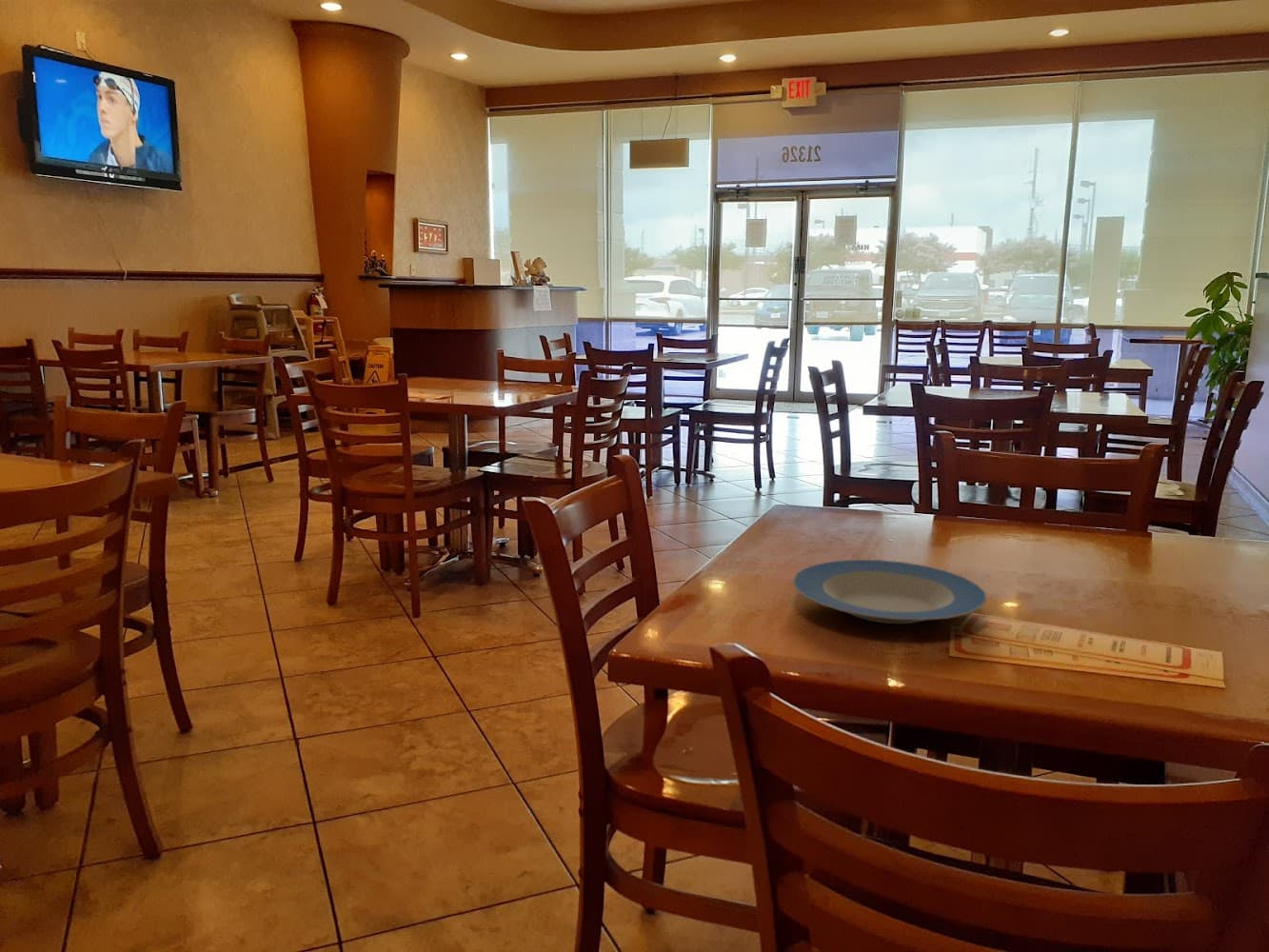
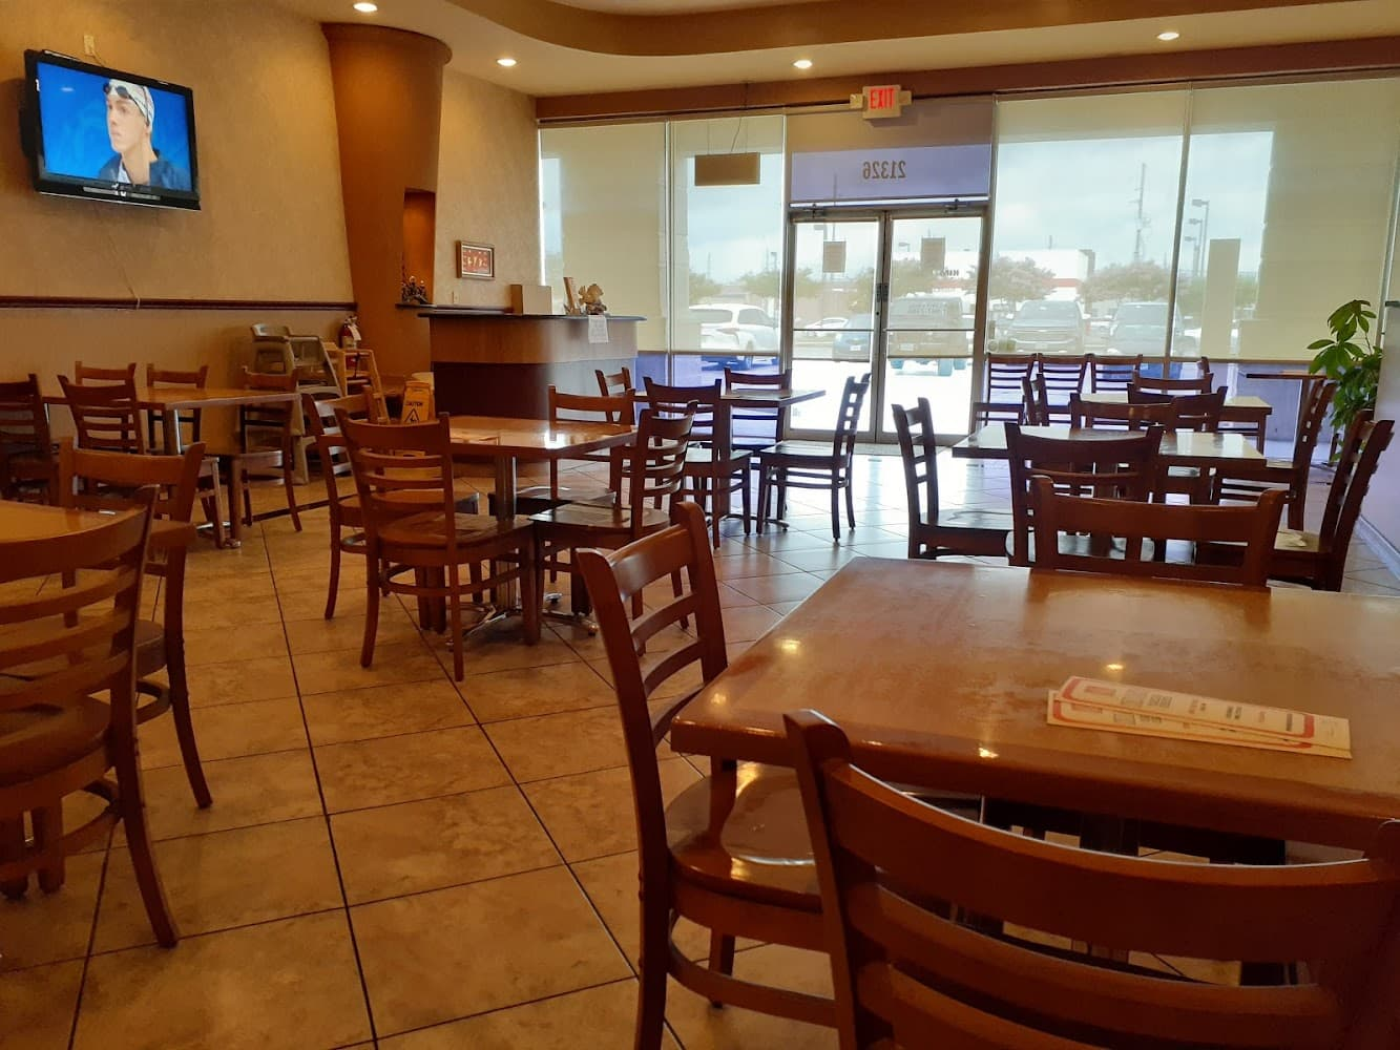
- plate (886, 597)
